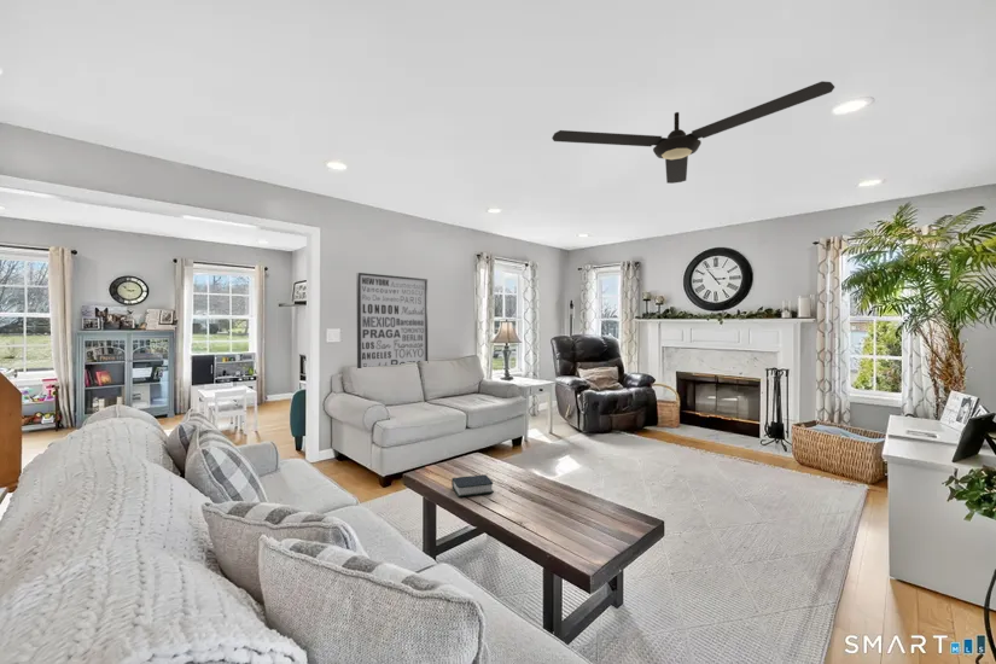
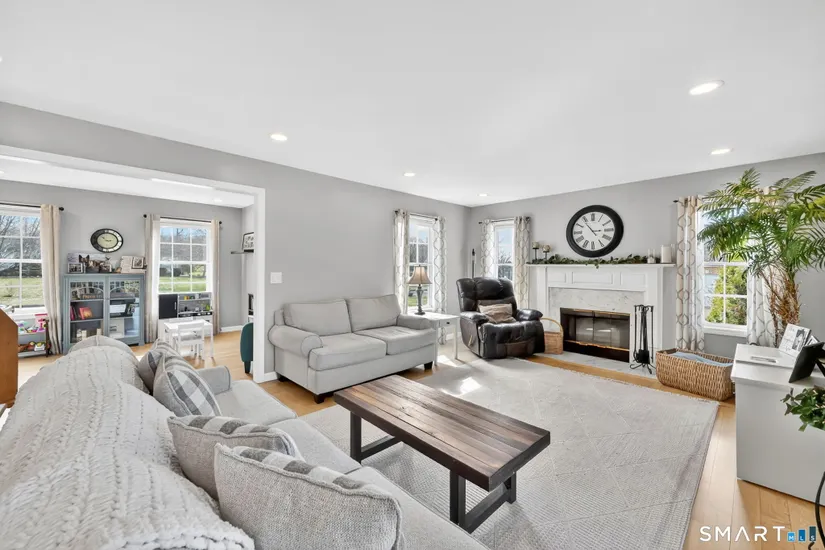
- ceiling fan (676, 145)
- book (472, 484)
- wall art (394, 327)
